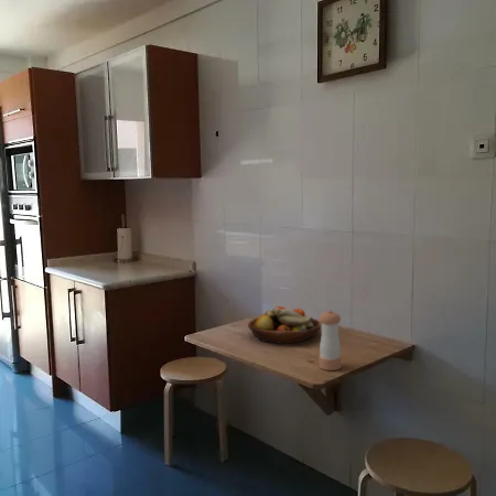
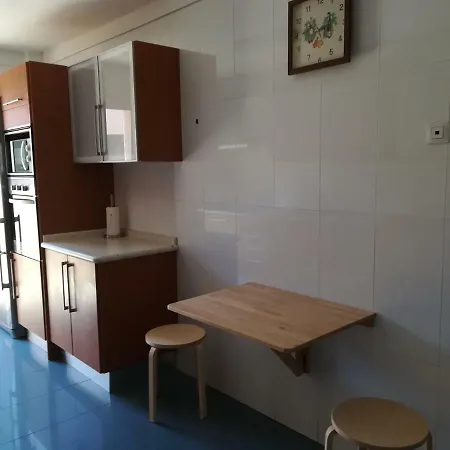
- fruit bowl (284, 320)
- pepper shaker (330, 338)
